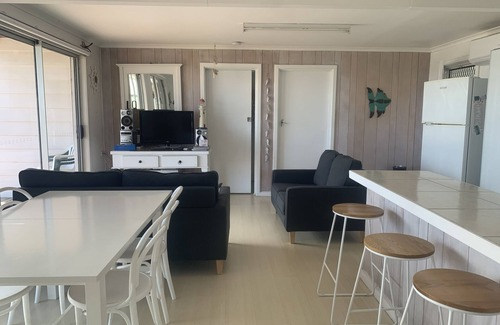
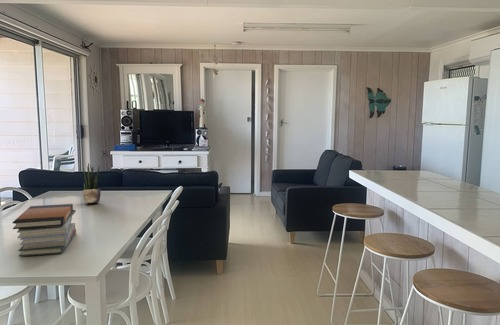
+ potted plant (91, 183)
+ book stack (47, 228)
